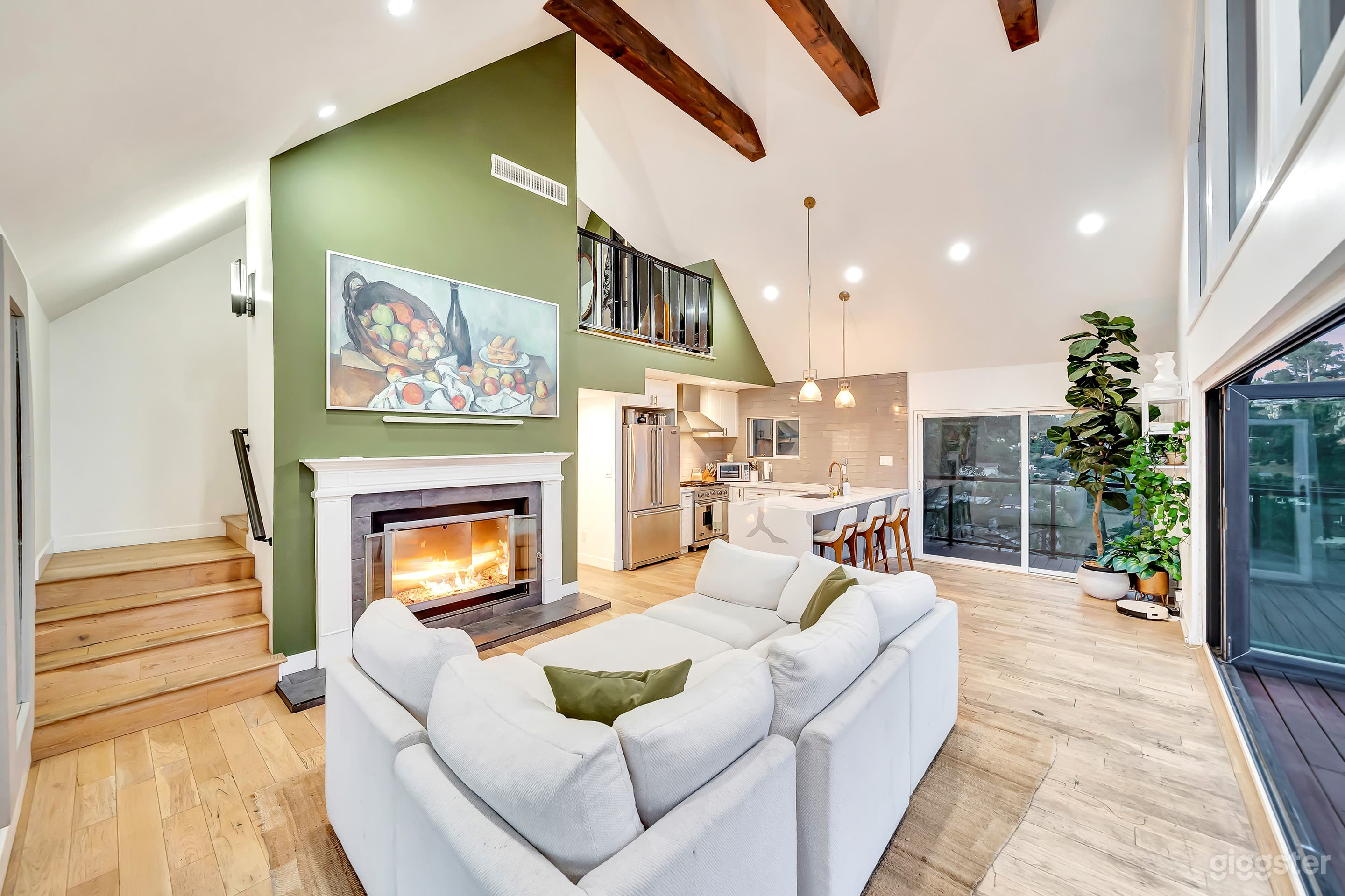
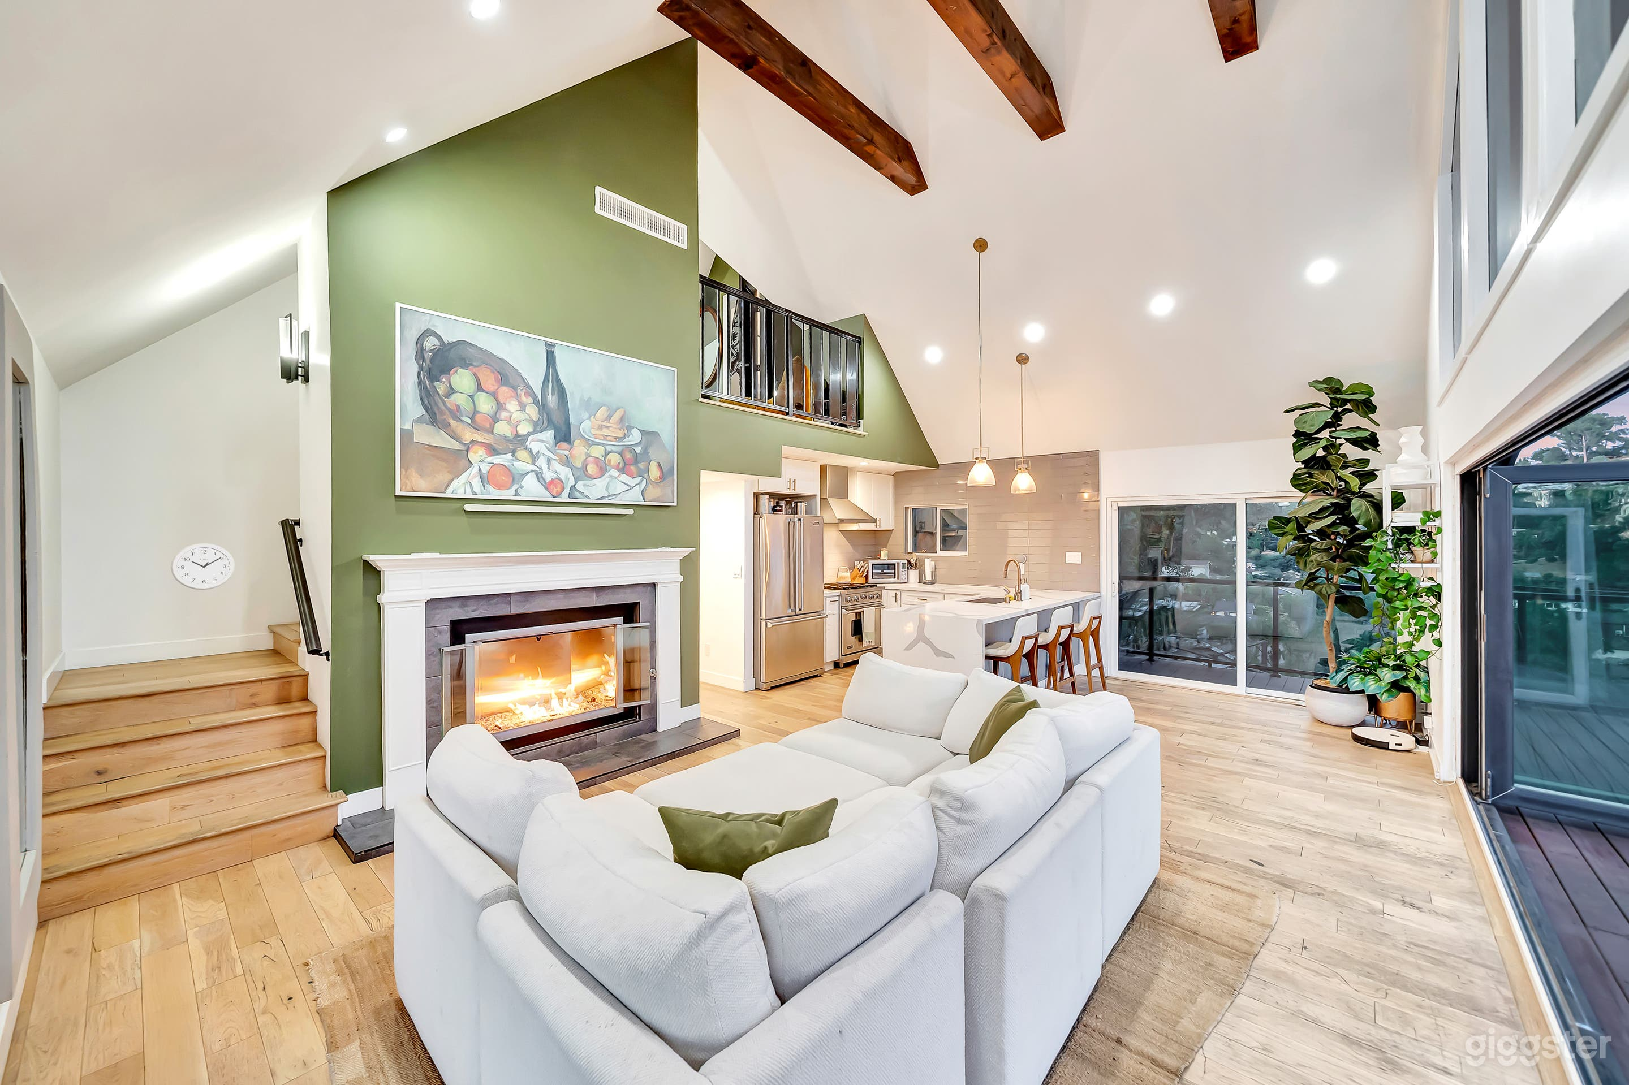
+ wall clock (203, 567)
